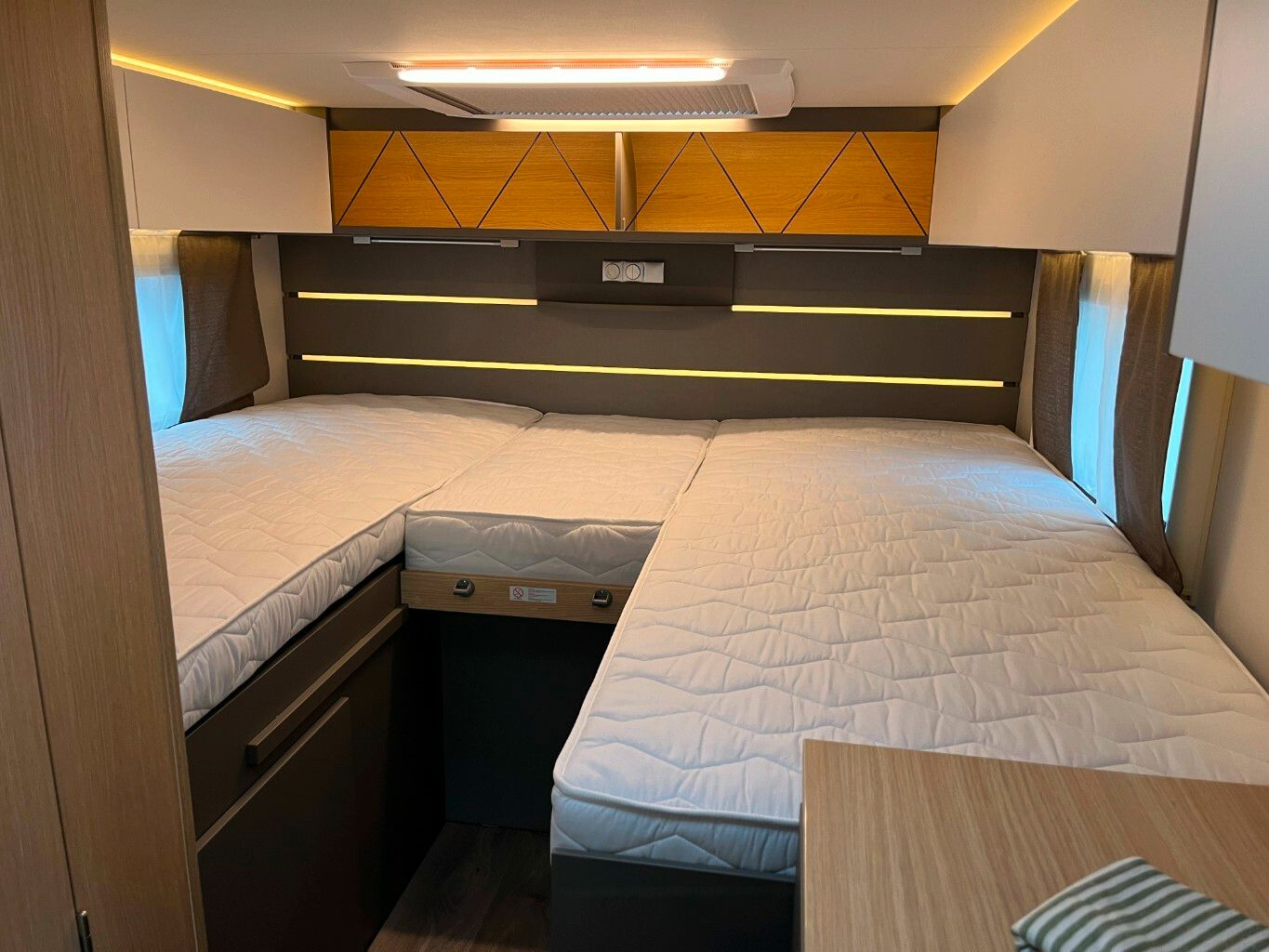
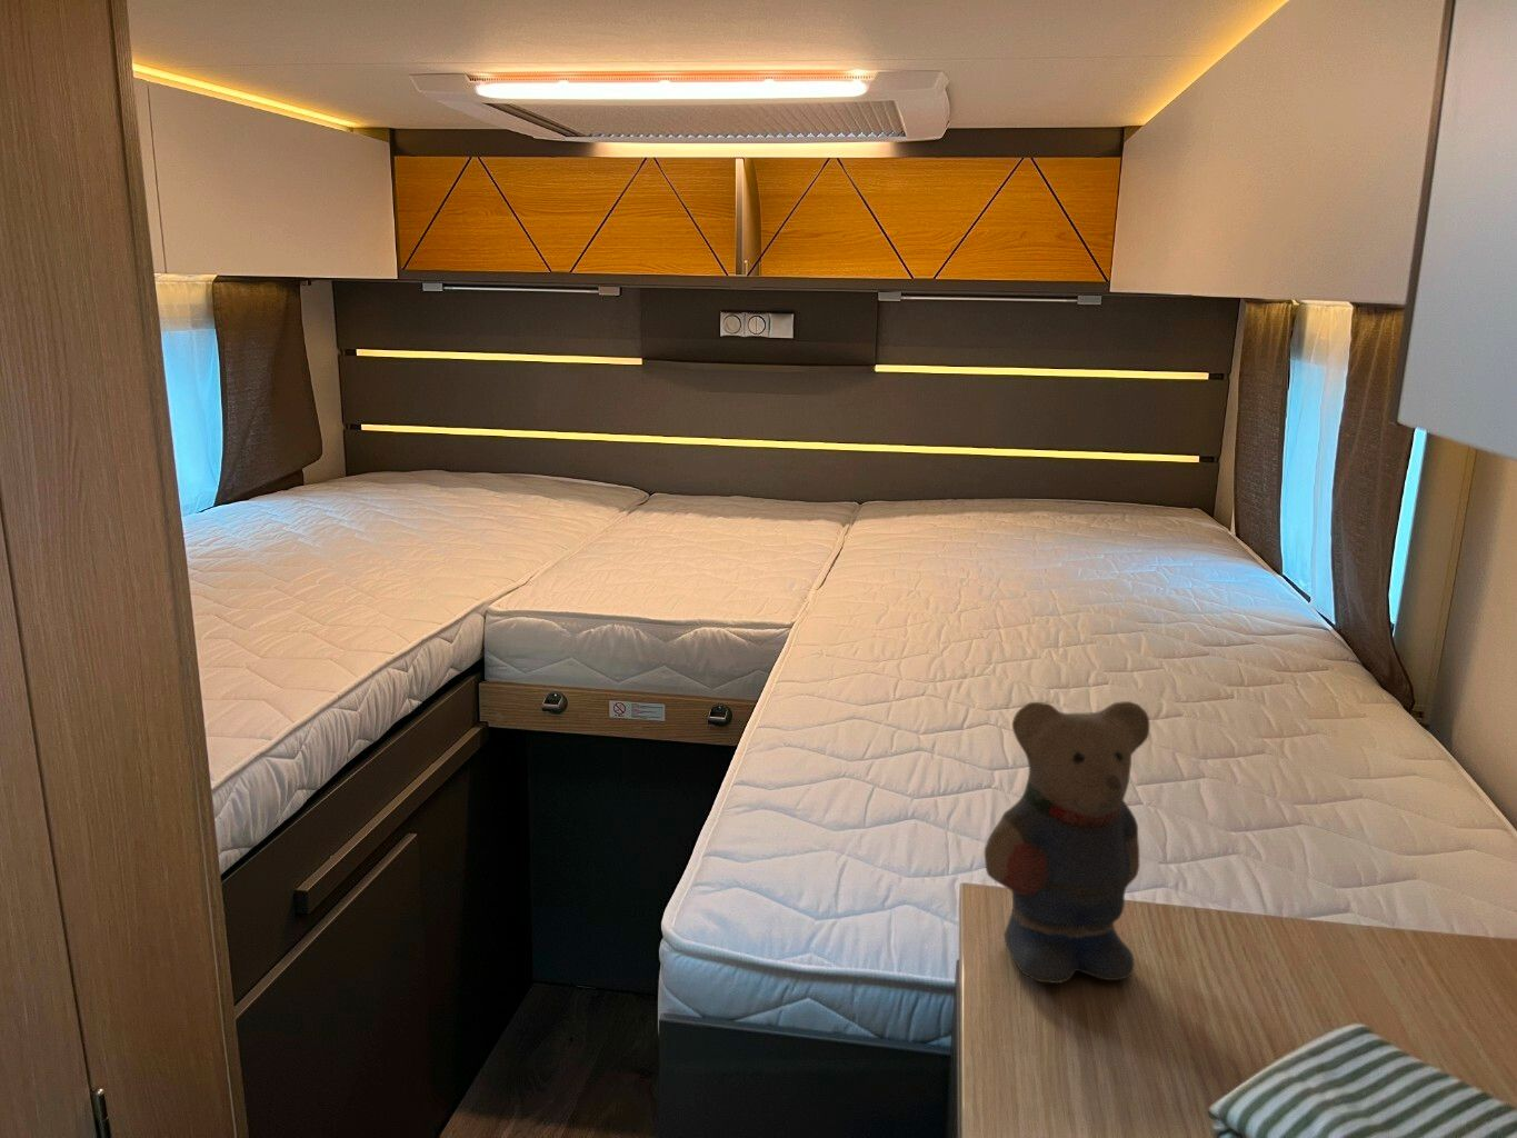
+ teddy bear (1066, 831)
